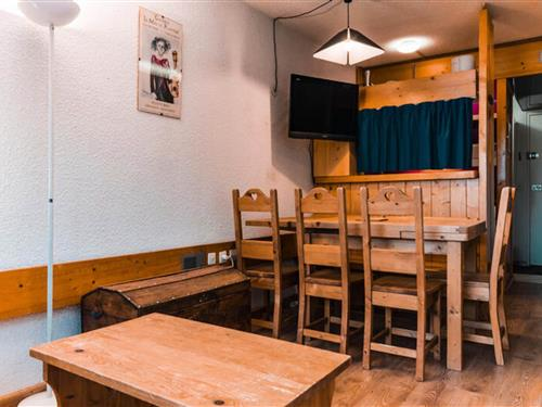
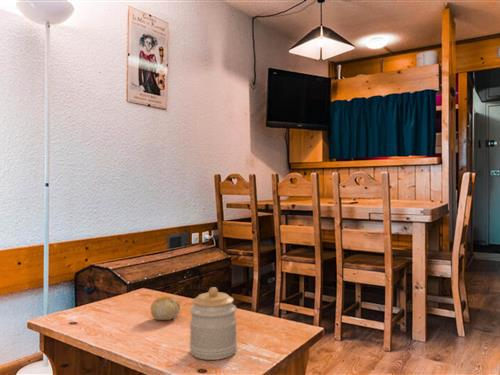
+ jar (213, 319)
+ fruit (165, 307)
